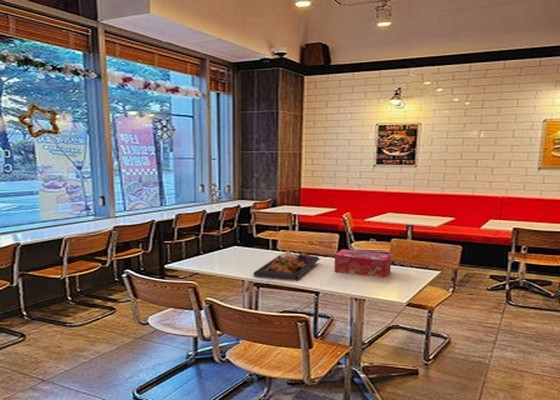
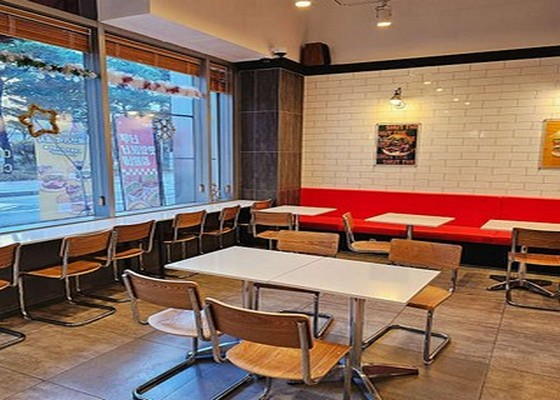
- tissue box (362, 263)
- food tray (288, 262)
